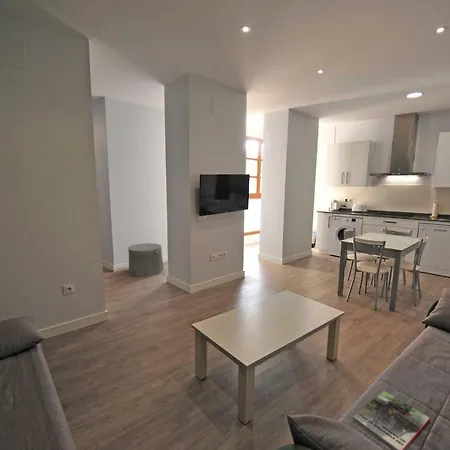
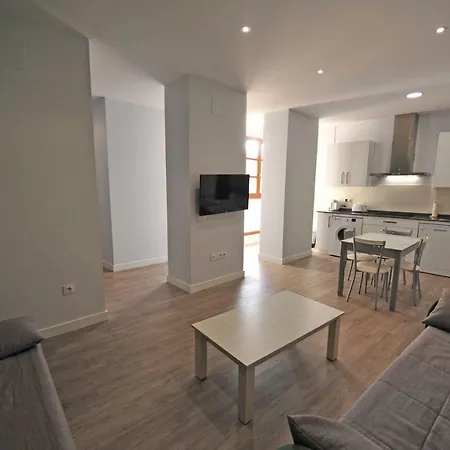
- trash can (145, 259)
- magazine (391, 417)
